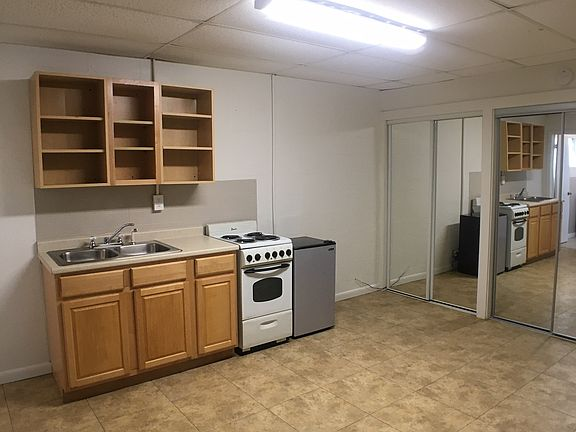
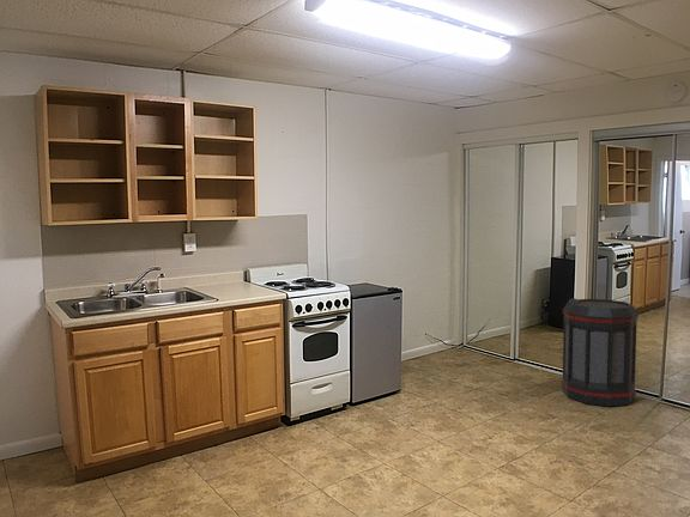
+ trash can (598, 348)
